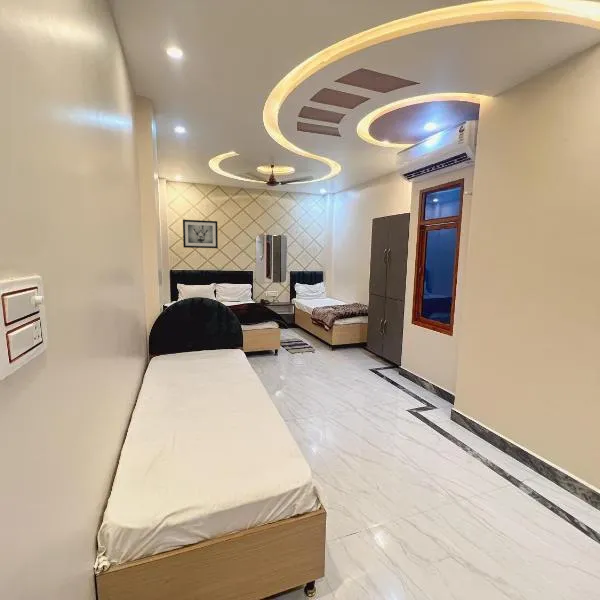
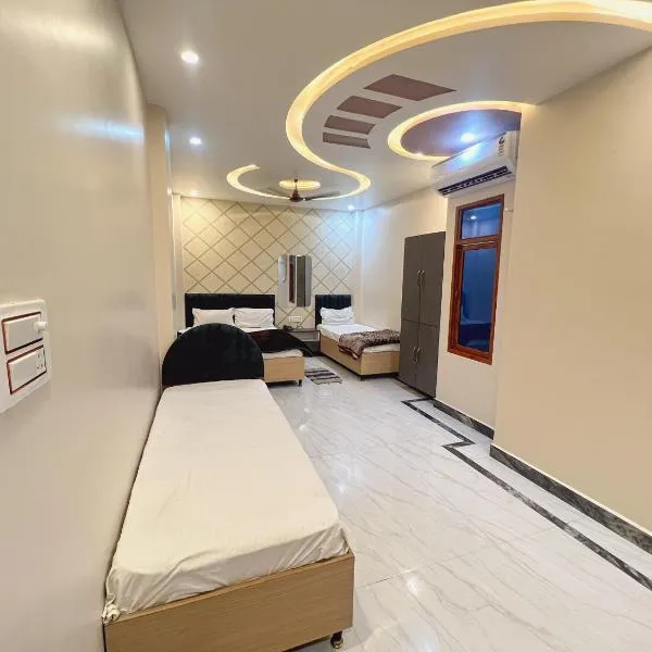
- wall art (200, 234)
